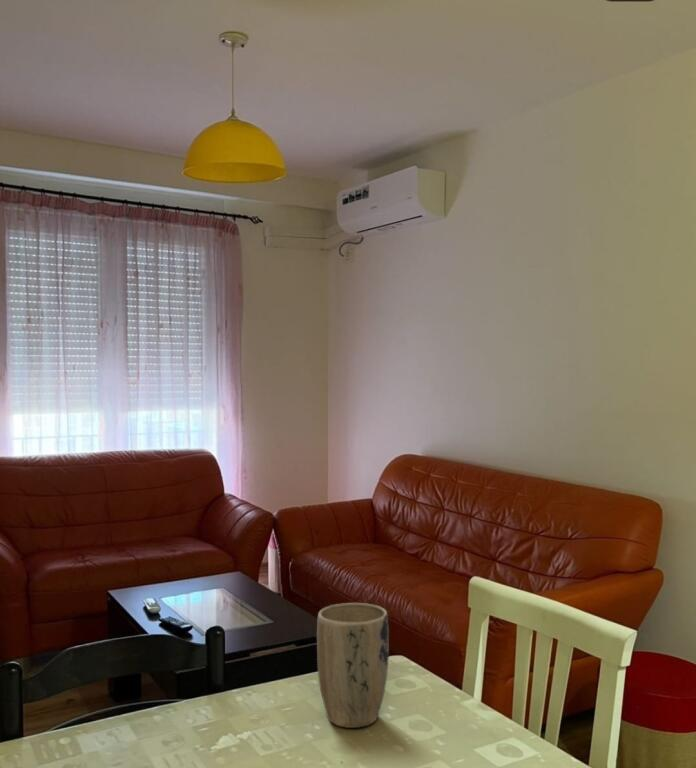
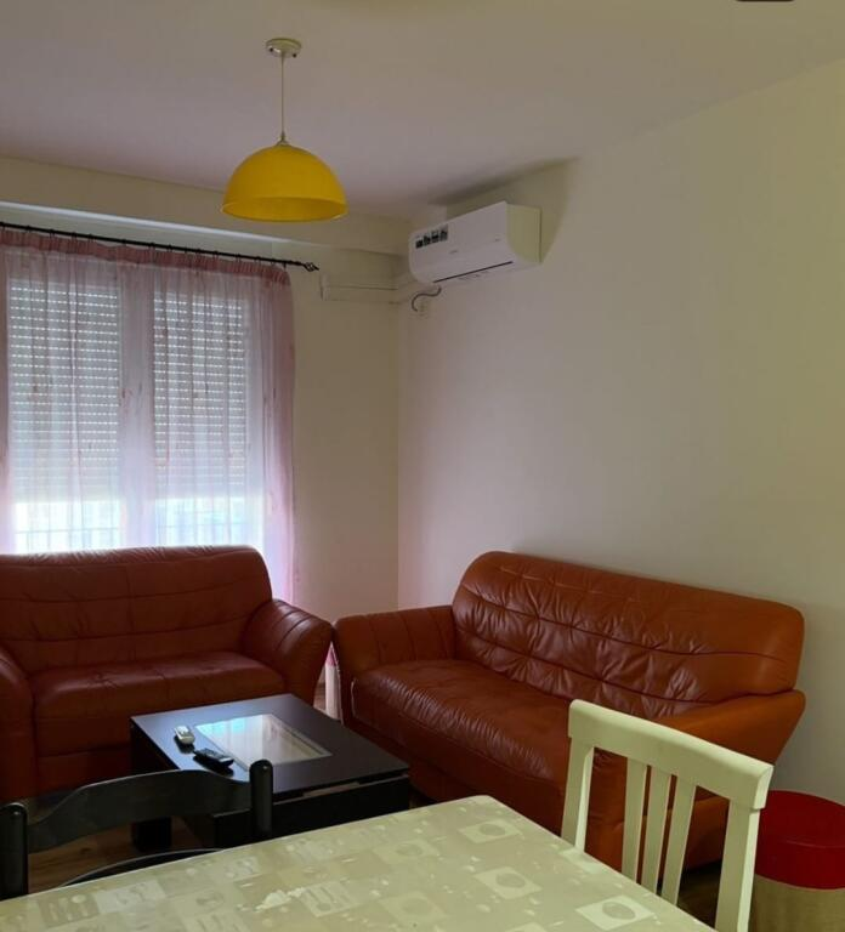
- plant pot (353, 664)
